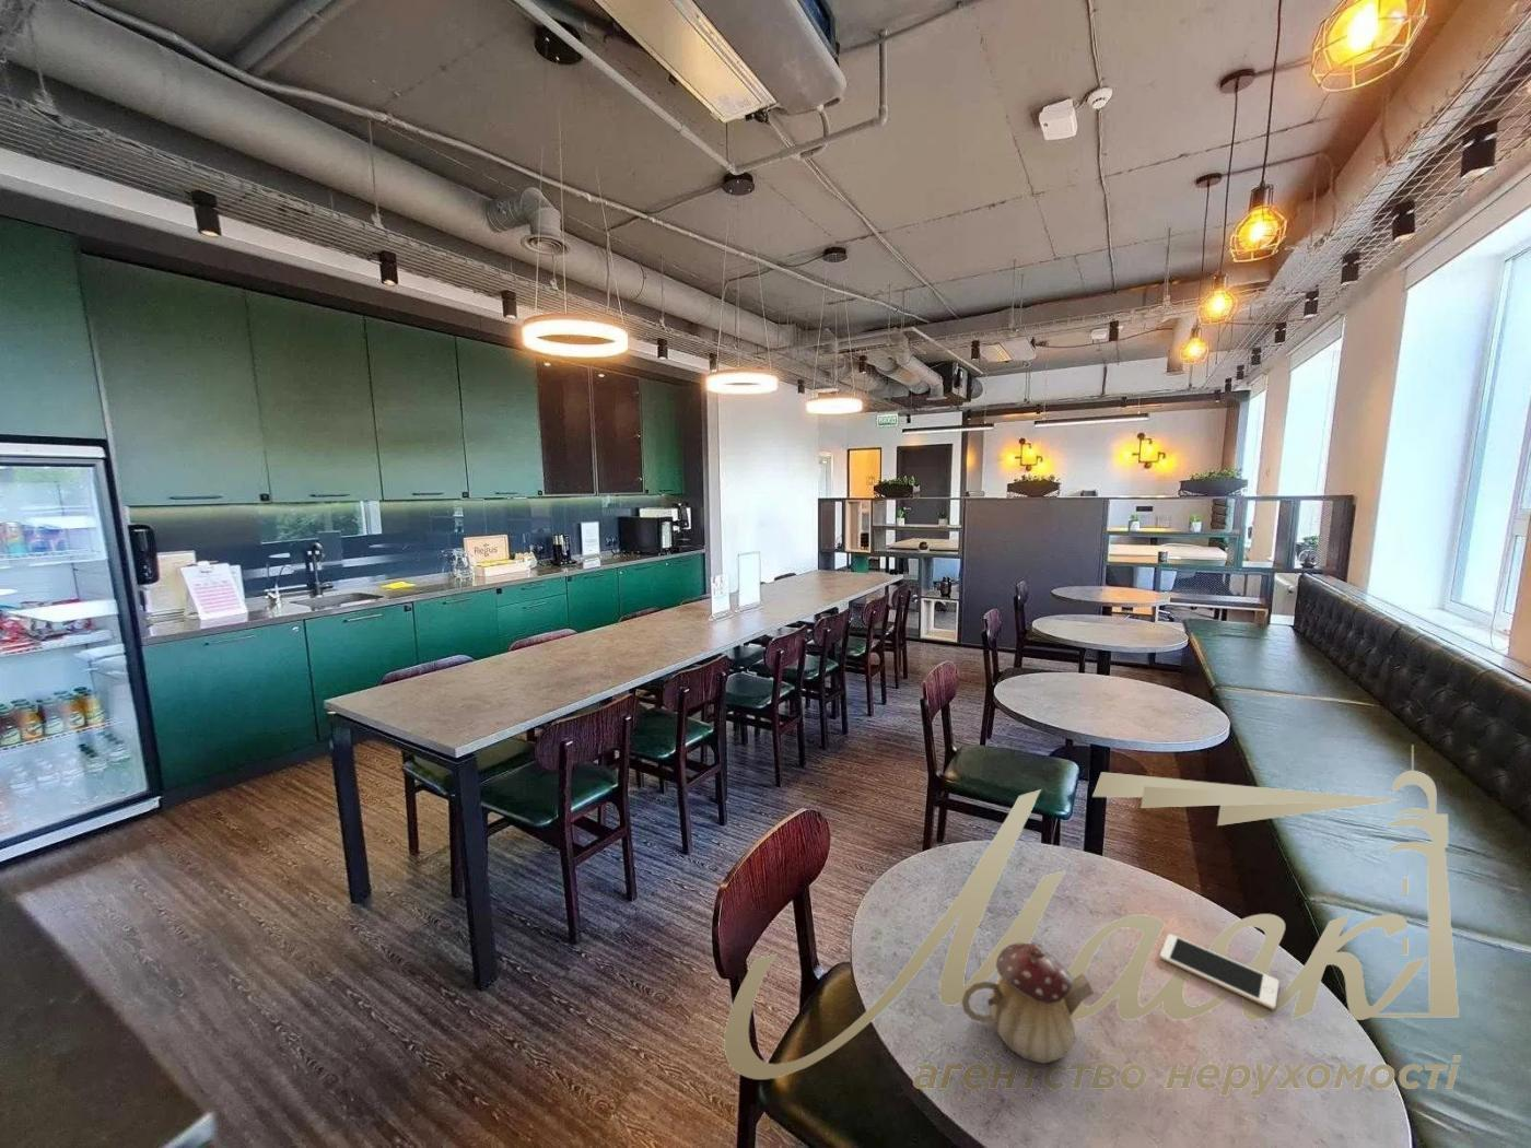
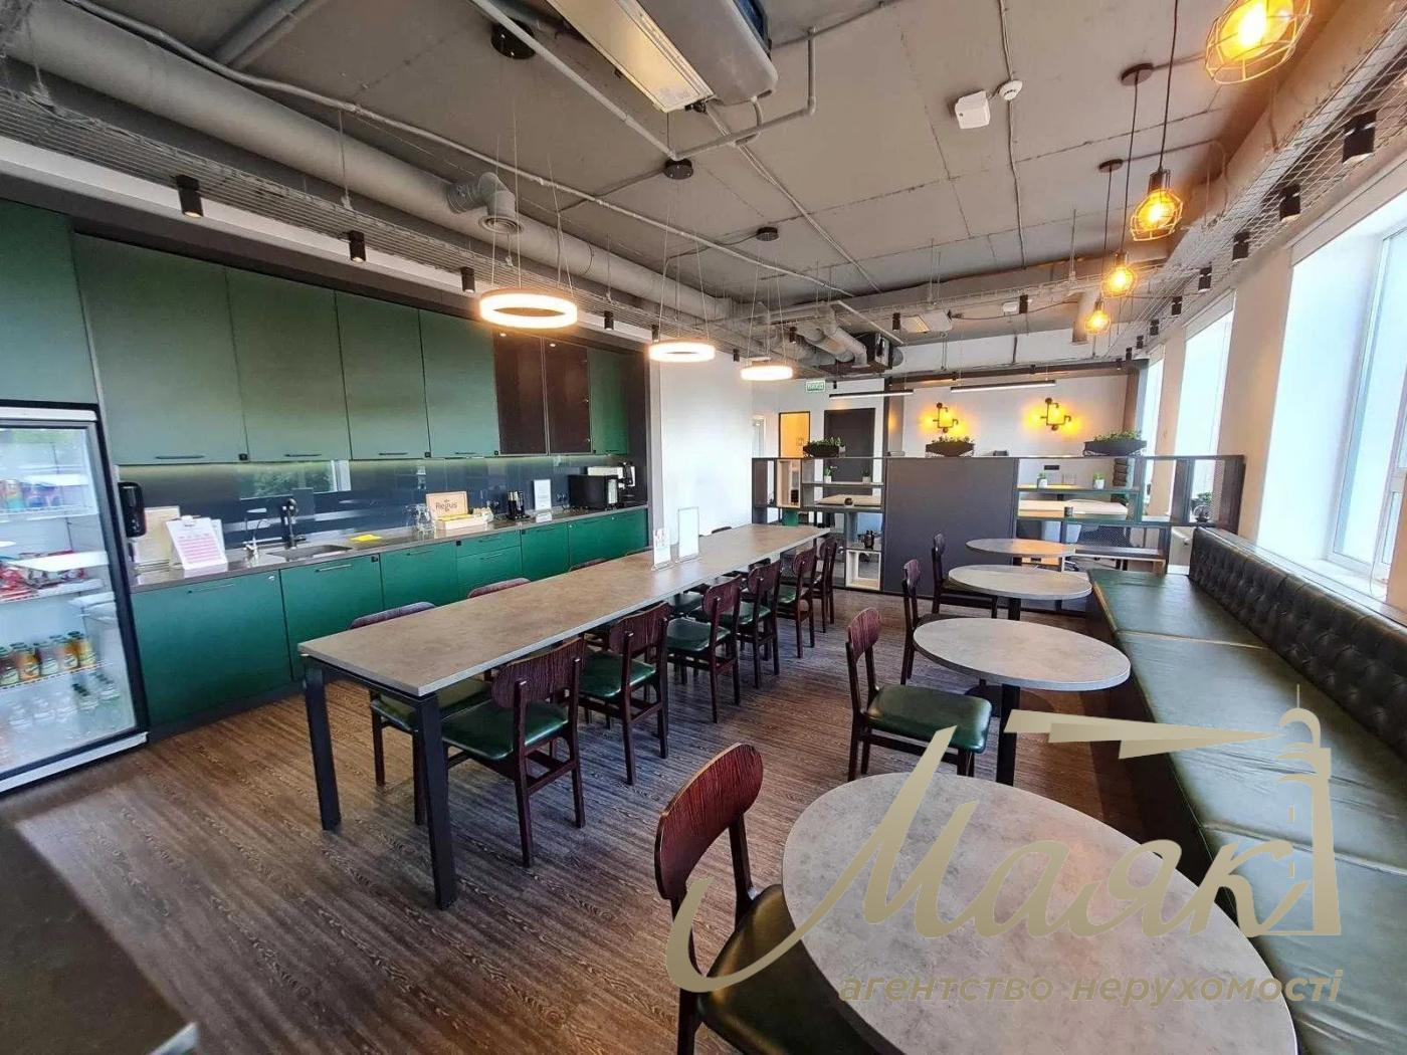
- teapot (1026, 990)
- cell phone (1218, 968)
